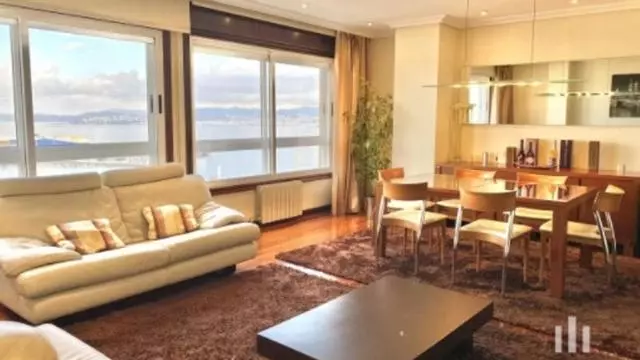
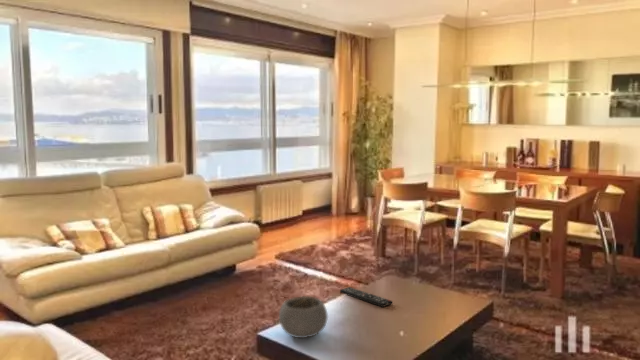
+ bowl (303, 318)
+ remote control (365, 296)
